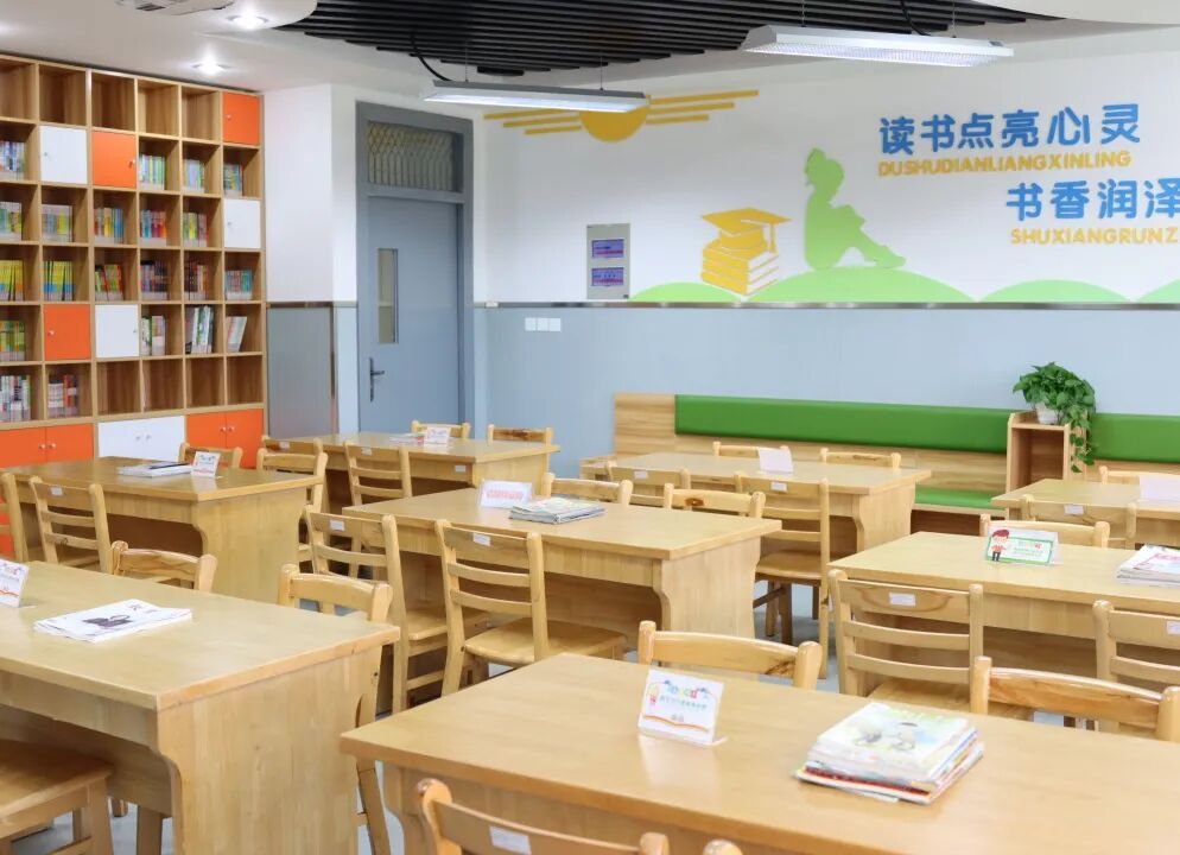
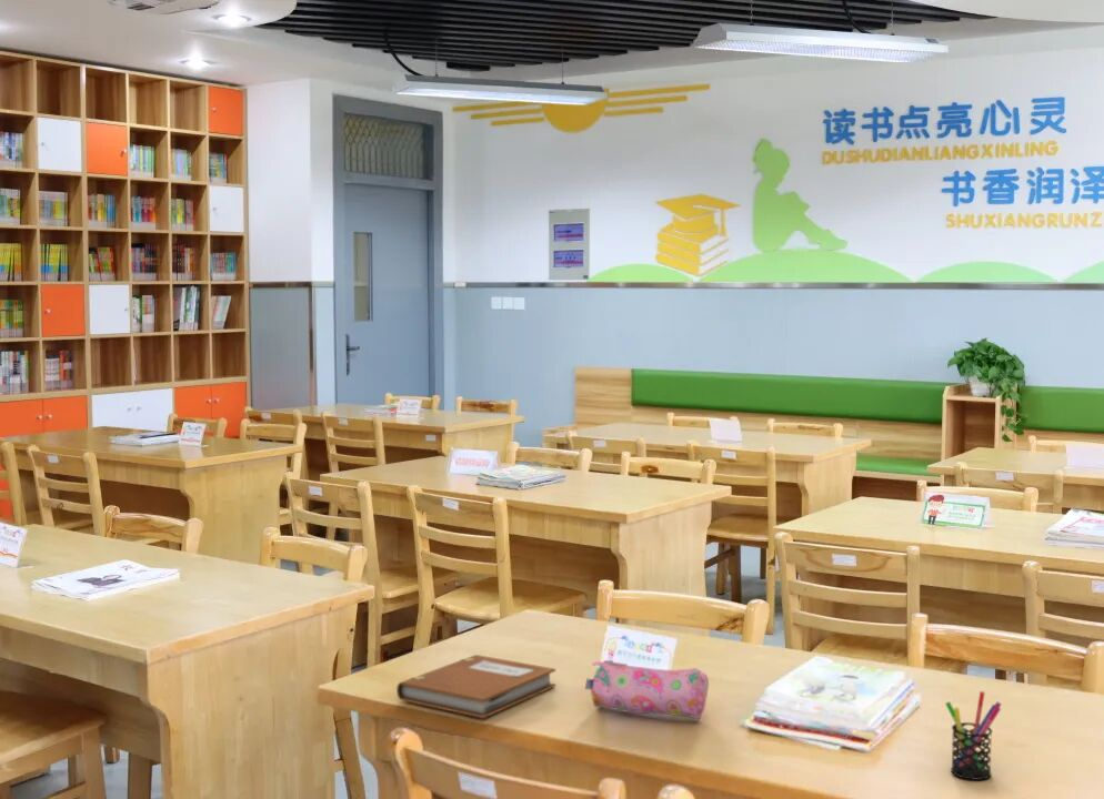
+ pencil case (648, 688)
+ notebook (479, 682)
+ pen holder (968, 734)
